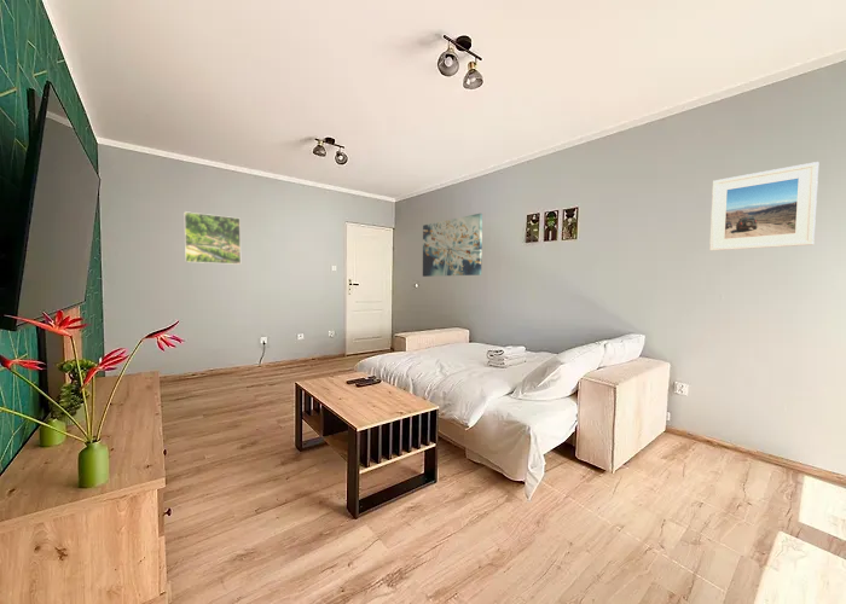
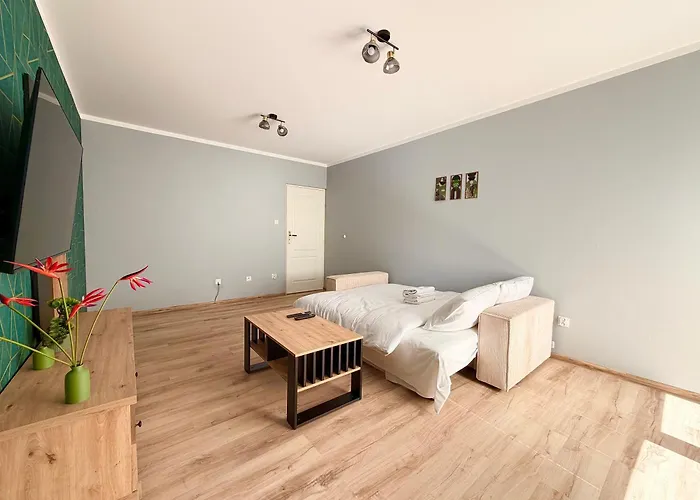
- wall art (450, 248)
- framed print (759, 210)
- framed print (213, 239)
